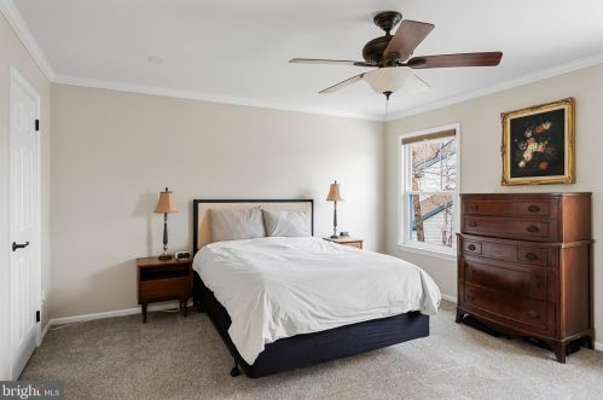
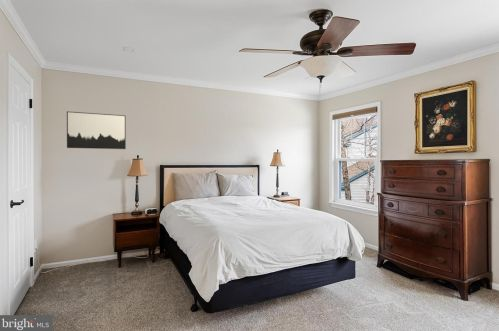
+ wall art (97, 131)
